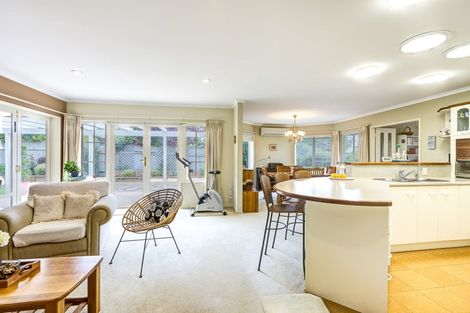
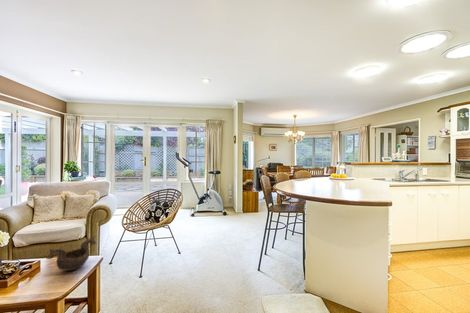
+ decorative bowl (73, 255)
